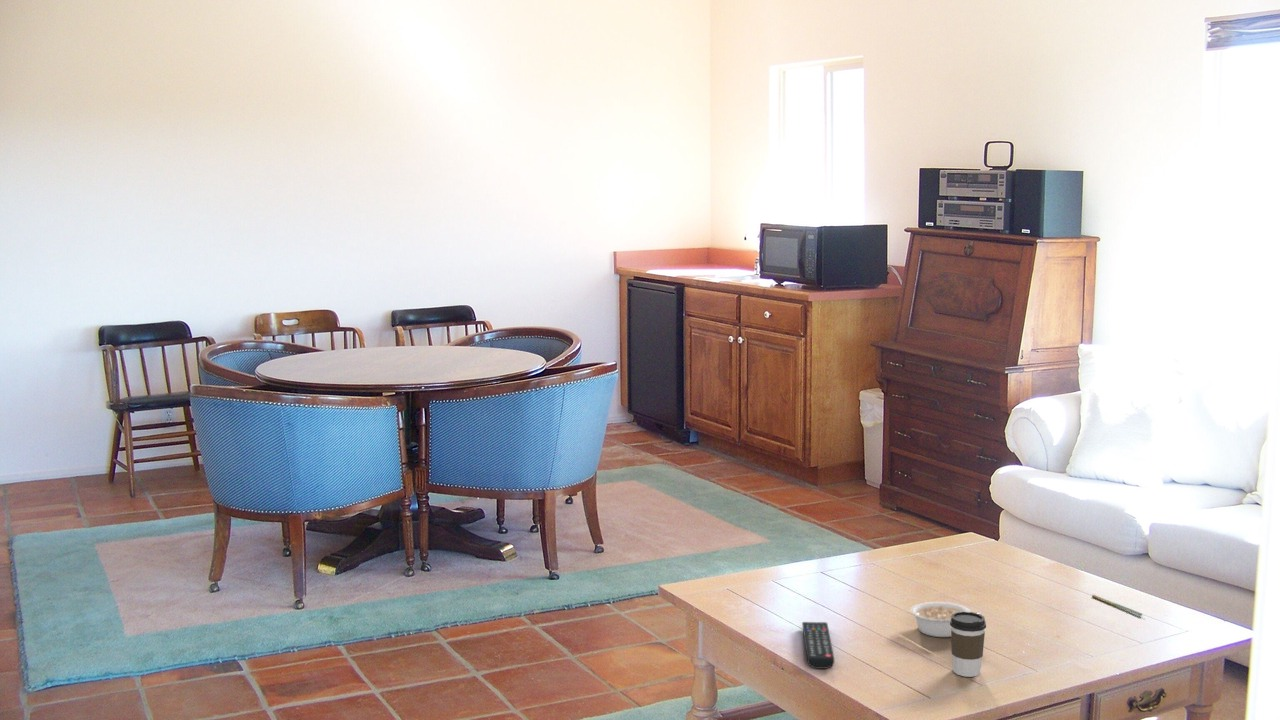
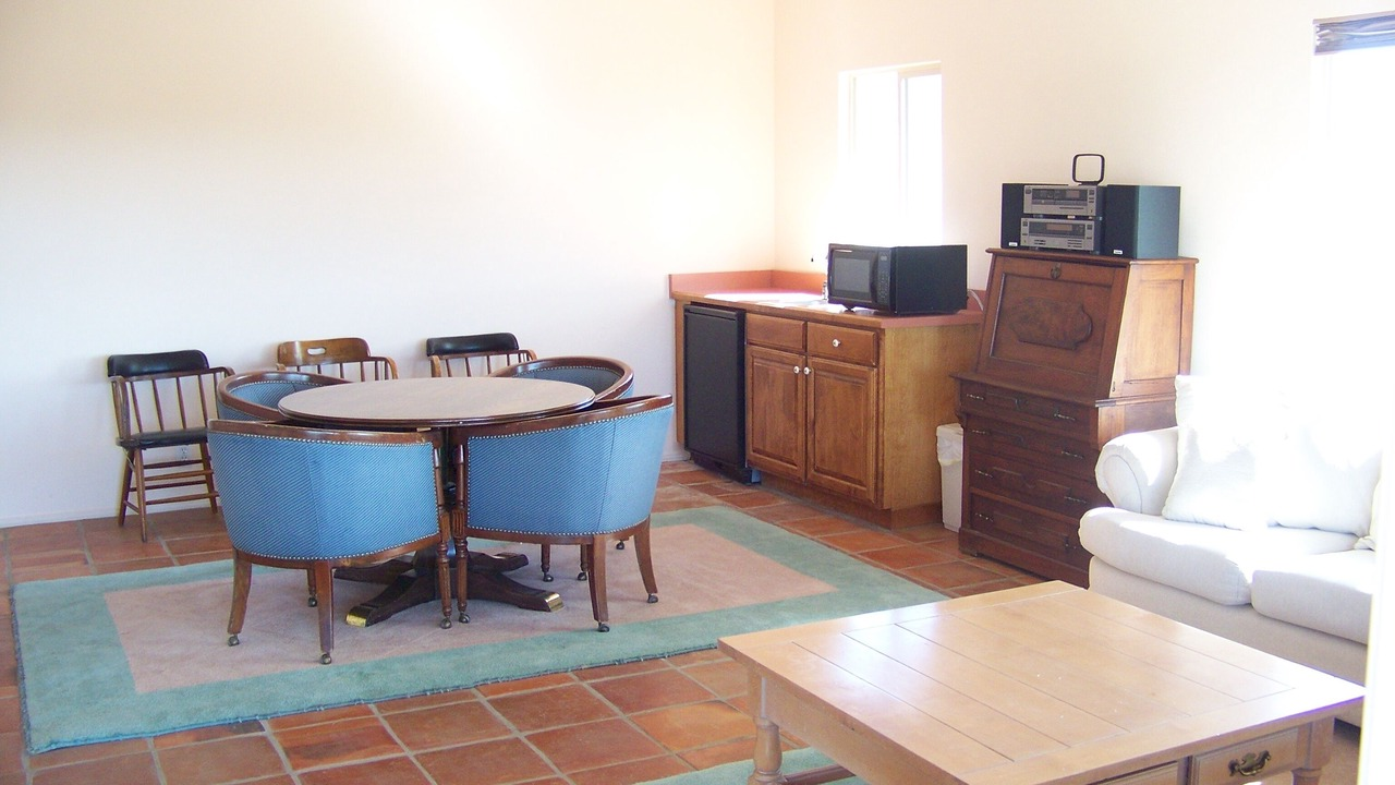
- legume (942, 618)
- remote control (817, 643)
- coffee cup (967, 644)
- pen (1116, 605)
